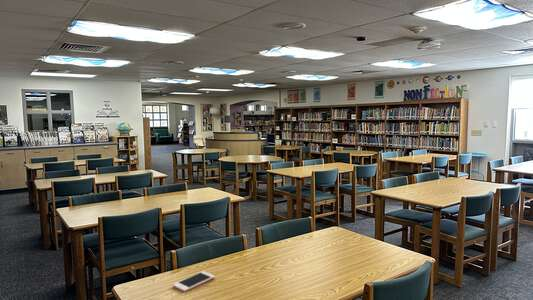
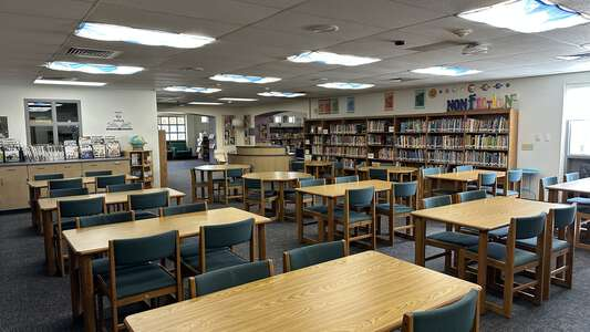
- cell phone (194, 280)
